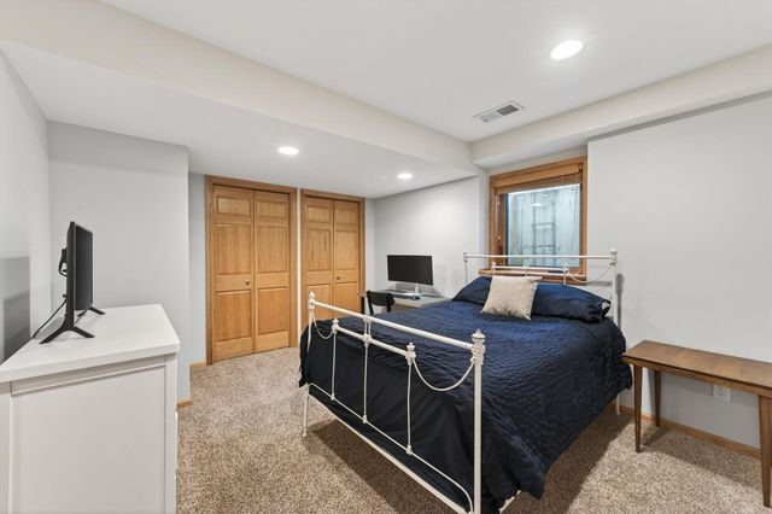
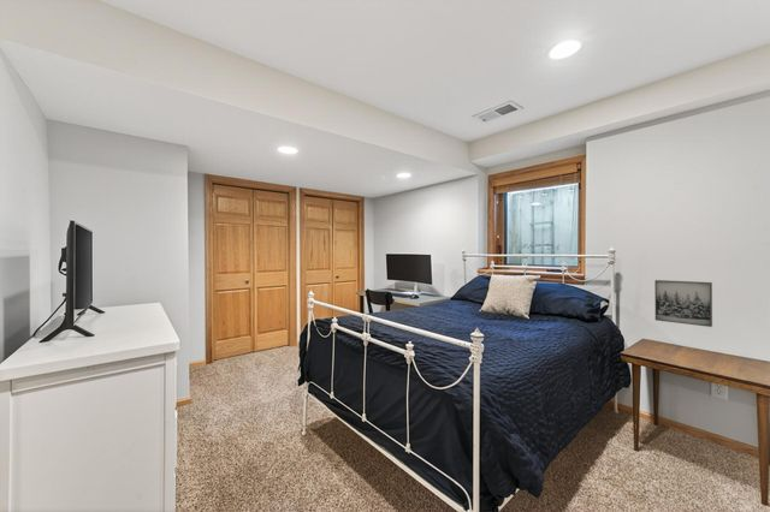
+ wall art (682, 302)
